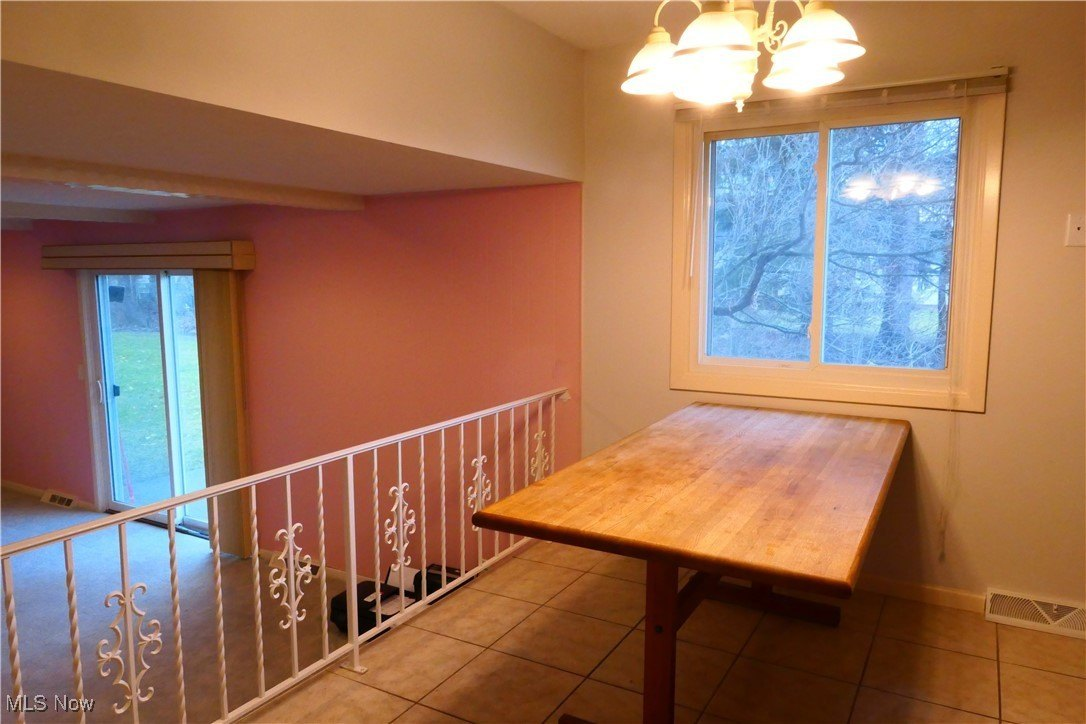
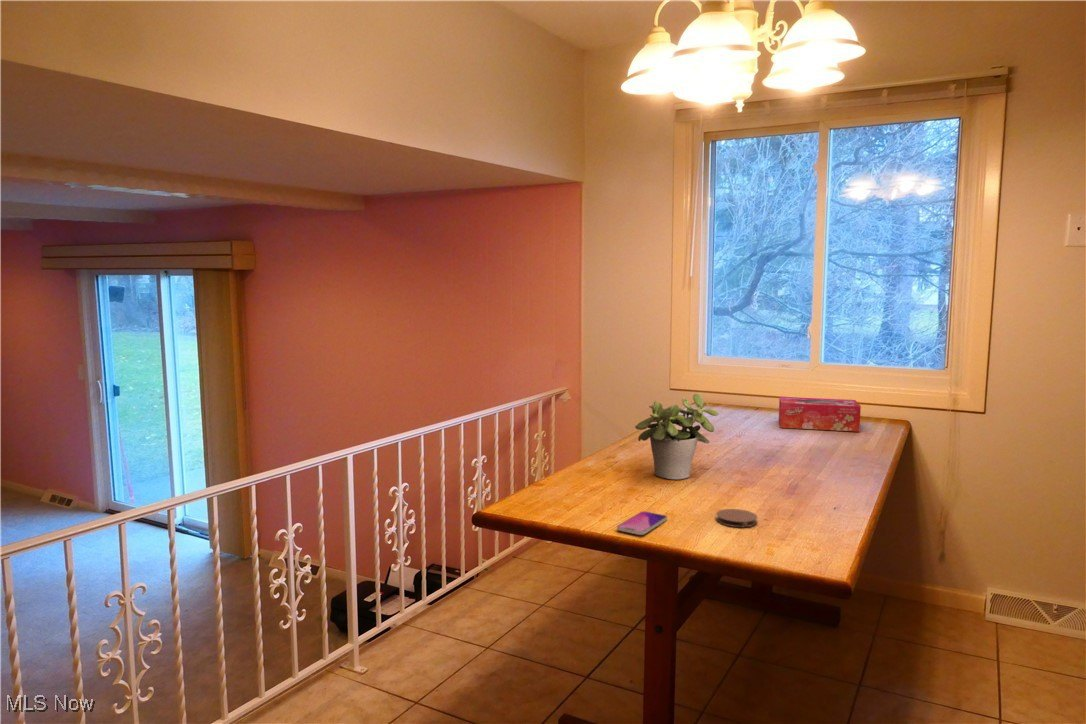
+ potted plant (678, 437)
+ smartphone (642, 522)
+ tissue box (818, 413)
+ coaster (736, 517)
